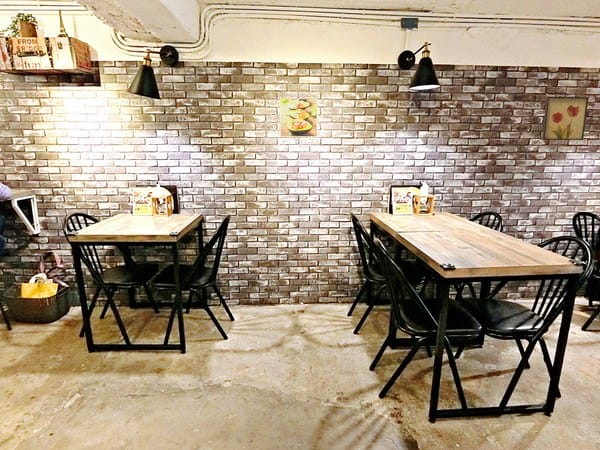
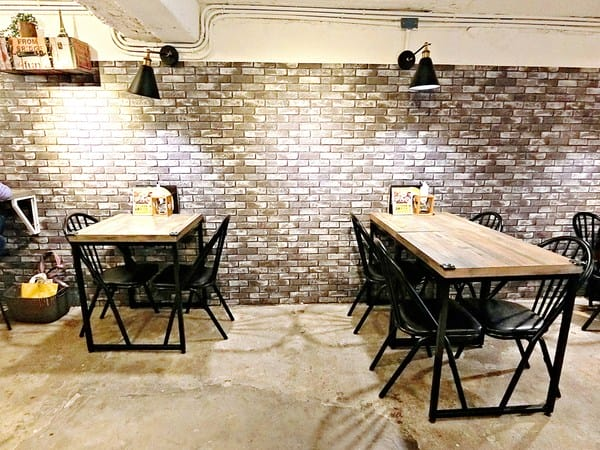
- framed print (298, 118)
- wall art (564, 118)
